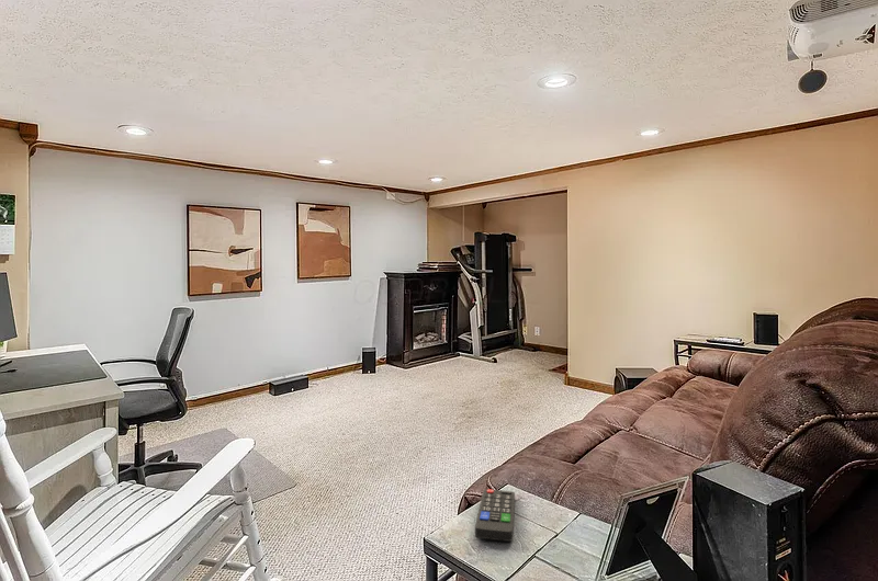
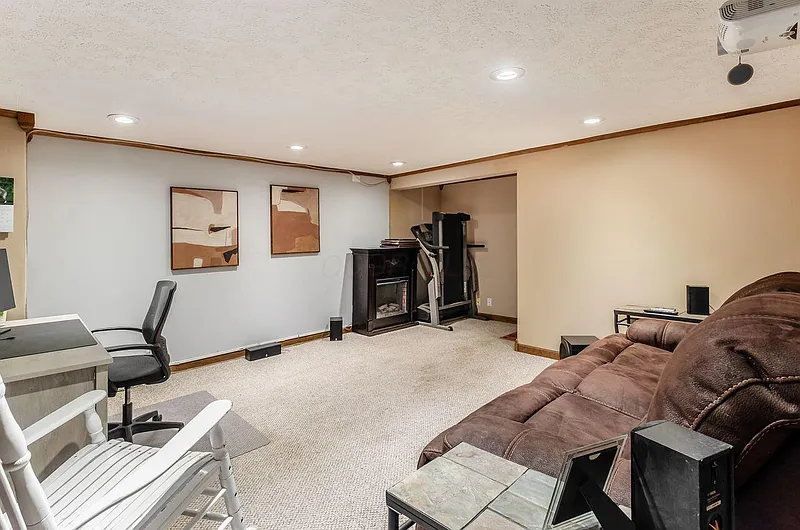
- remote control (496, 512)
